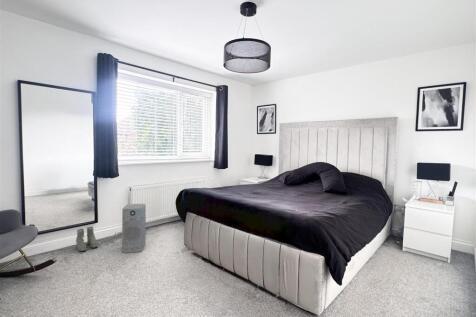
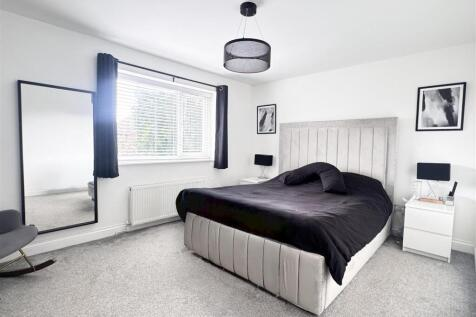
- air purifier (134, 226)
- boots (87, 238)
